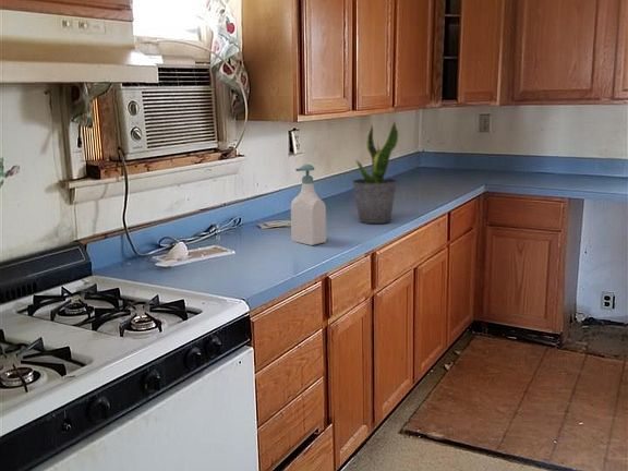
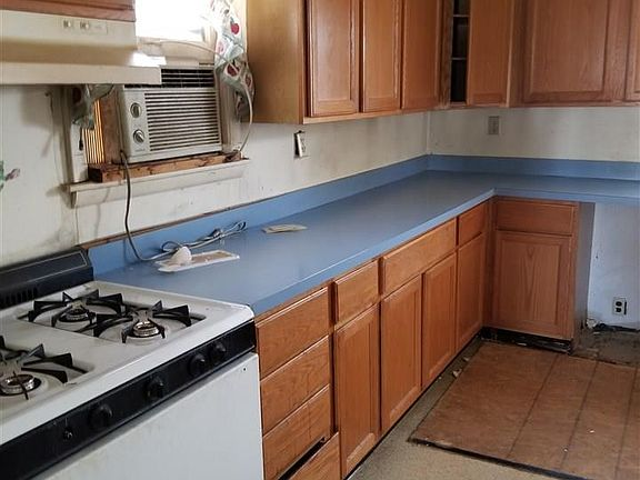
- potted plant (374, 171)
- soap bottle (305, 203)
